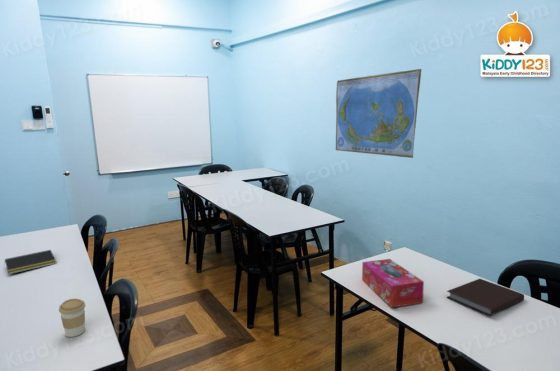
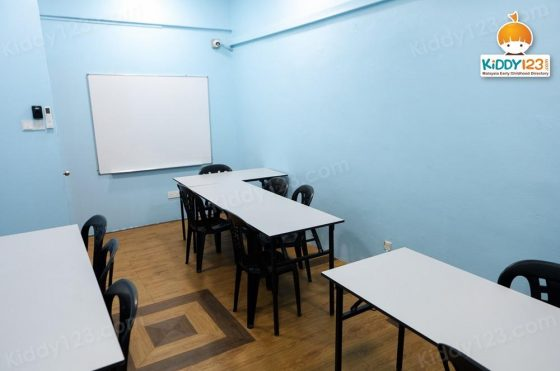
- coffee cup (73, 317)
- tissue box (390, 281)
- notebook (484, 295)
- notepad (30, 261)
- world map (372, 115)
